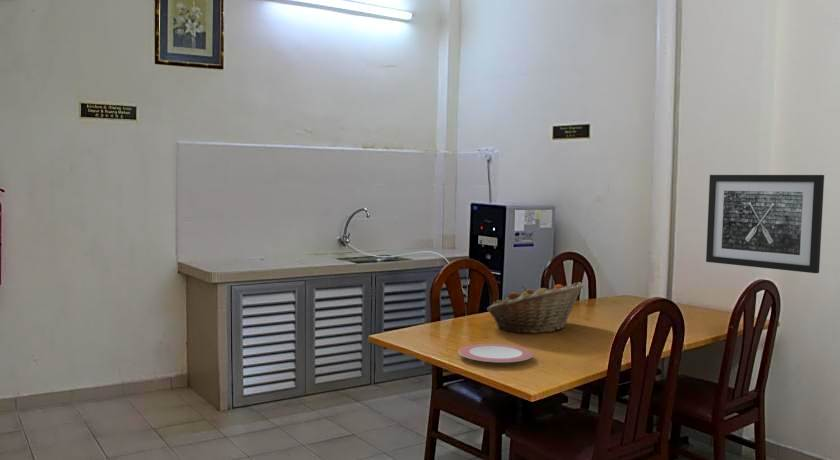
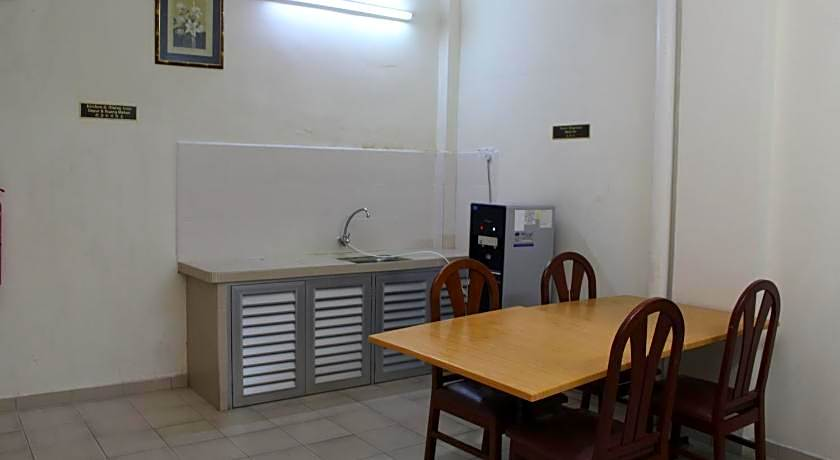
- plate (495, 354)
- wall art (761, 221)
- fruit basket (536, 304)
